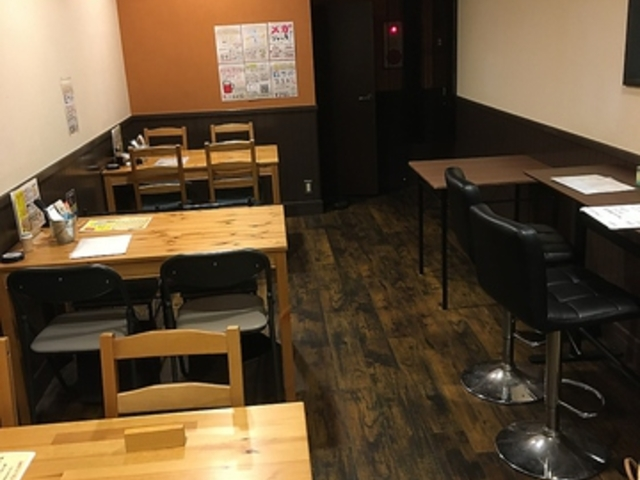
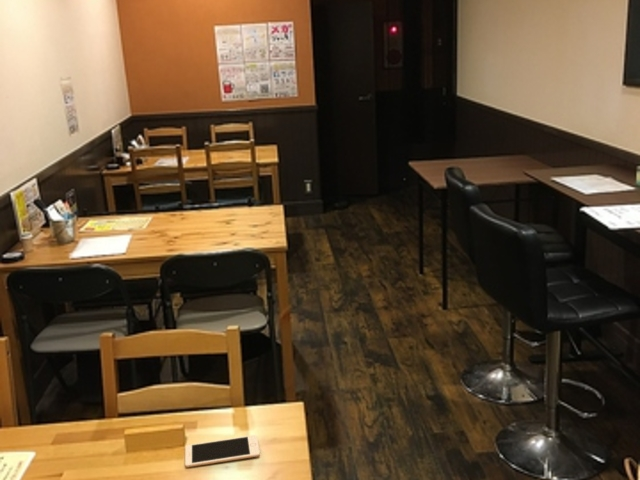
+ cell phone (222, 450)
